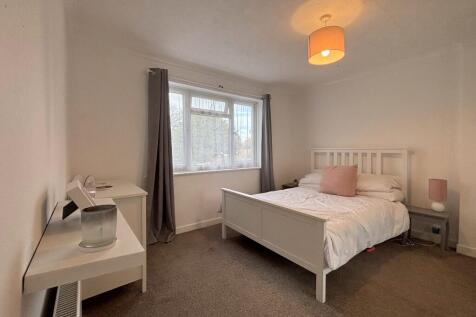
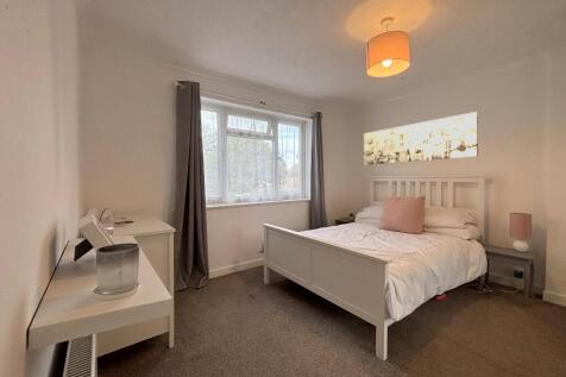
+ wall art (411, 143)
